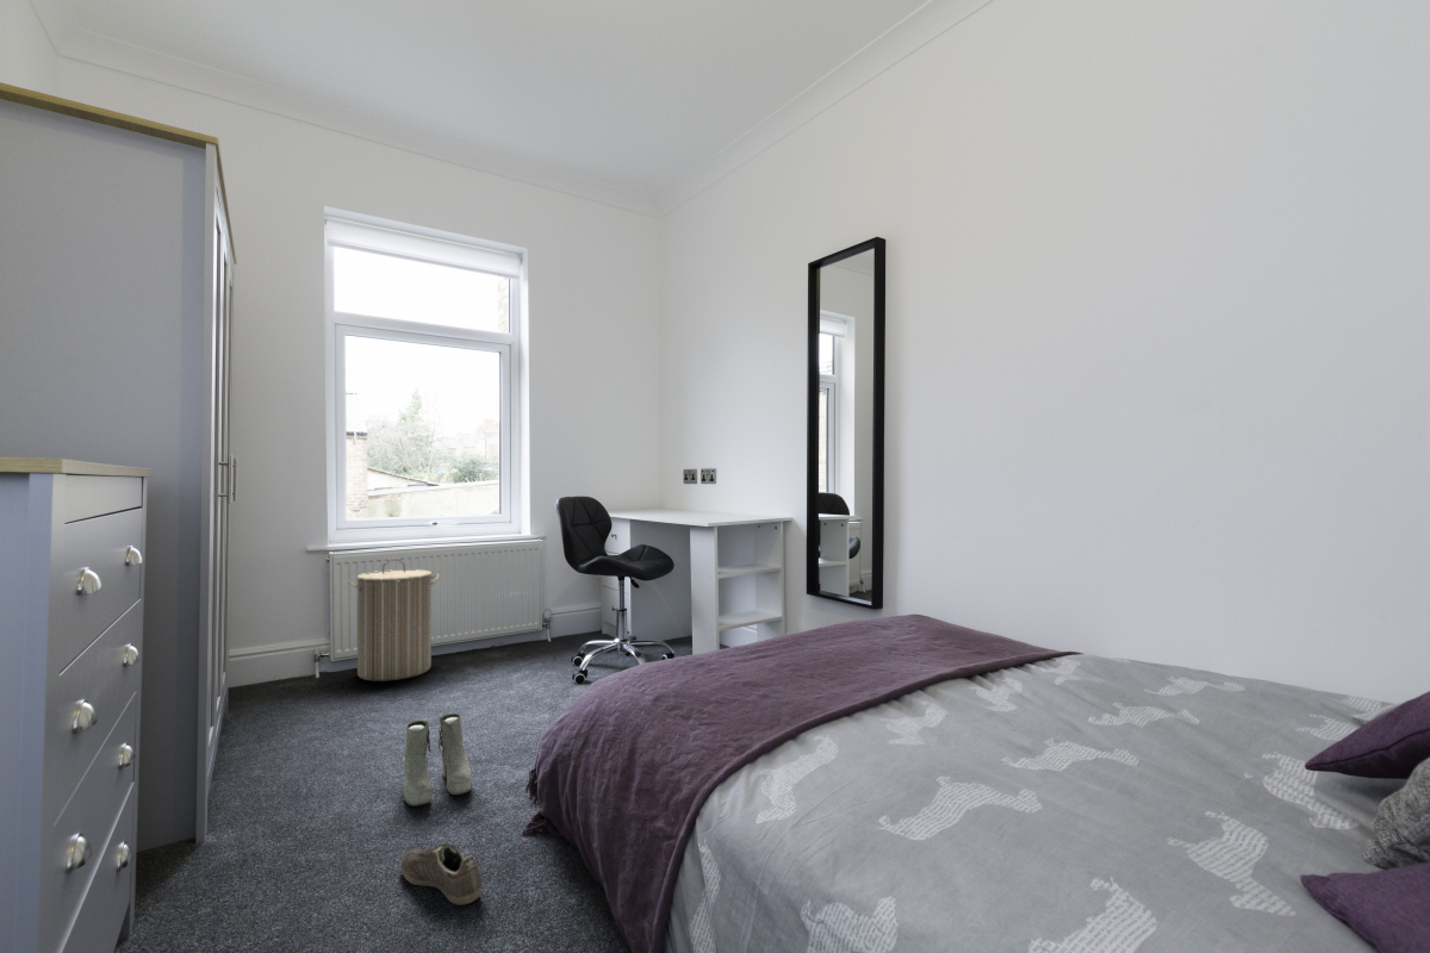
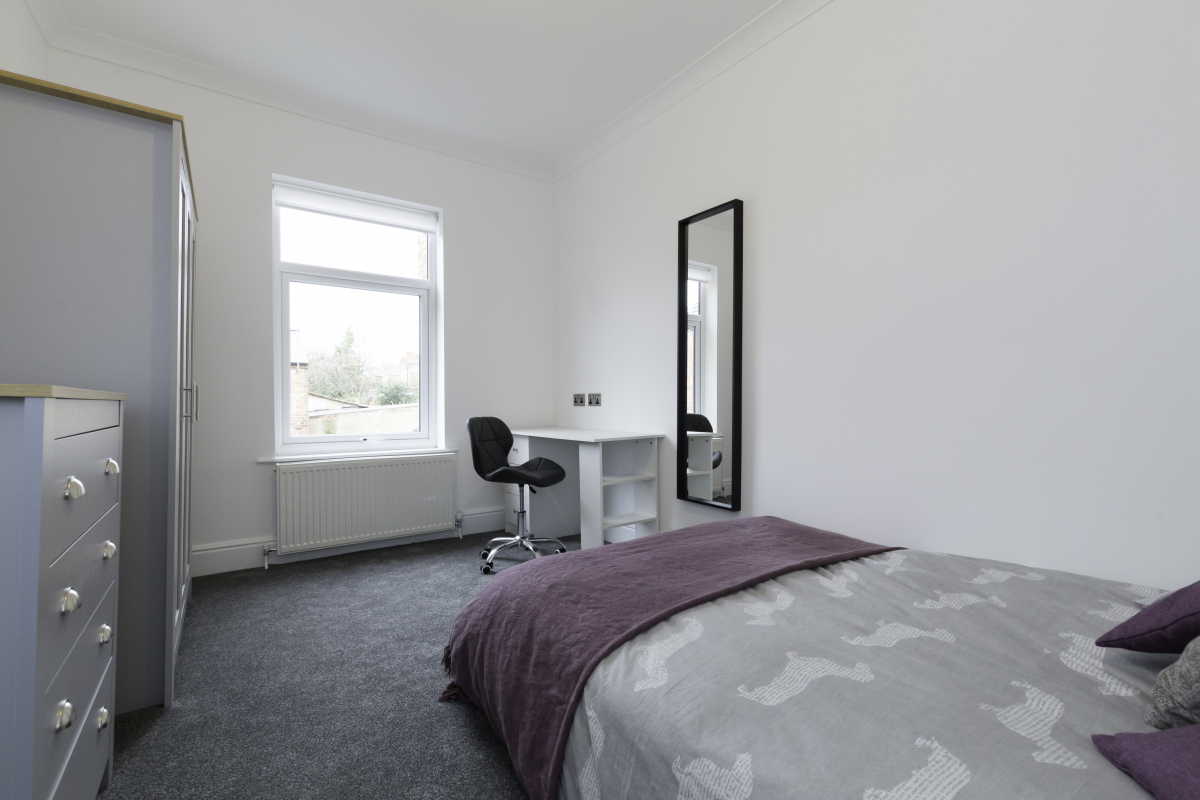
- laundry hamper (394, 615)
- boots (440, 752)
- sneaker (442, 860)
